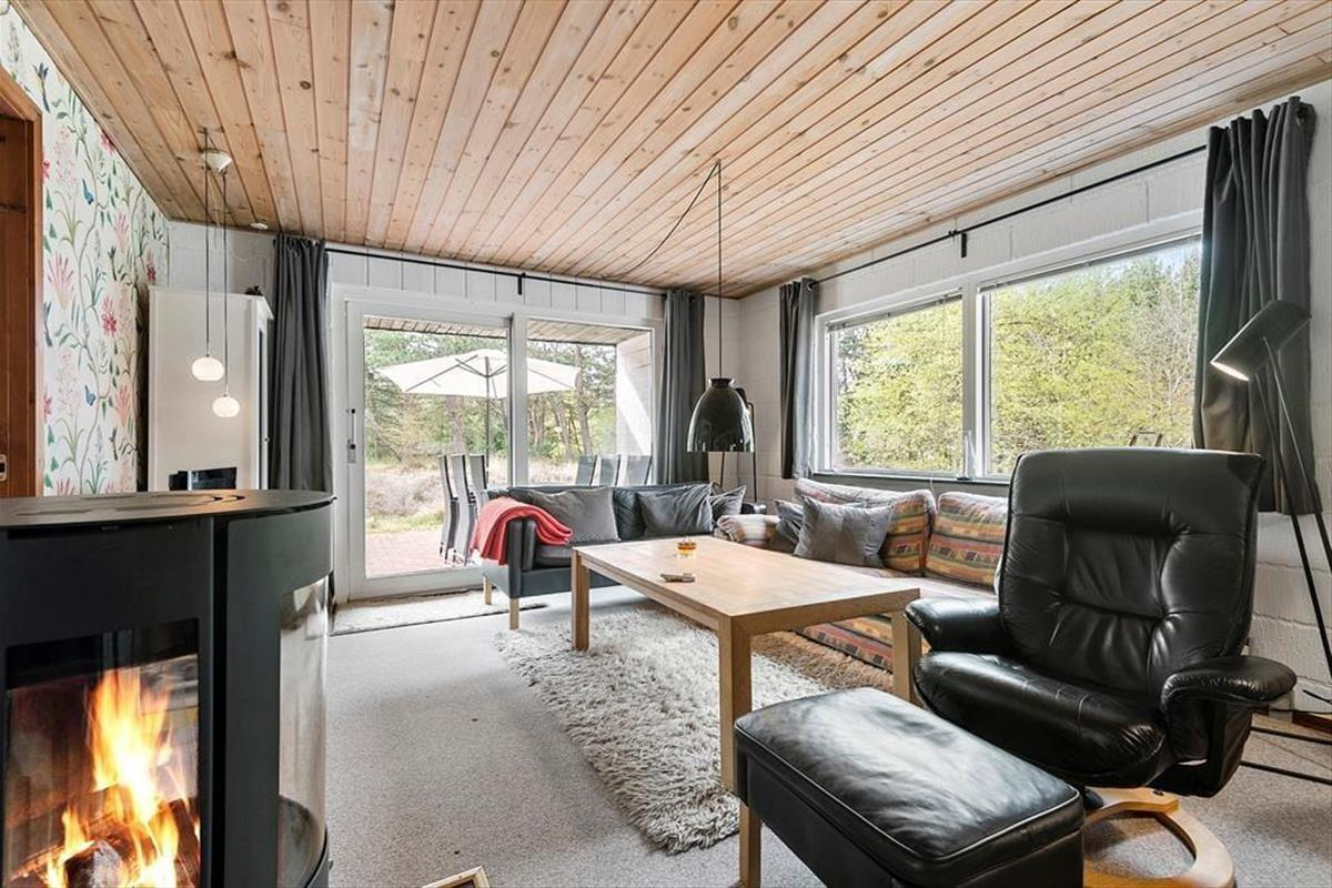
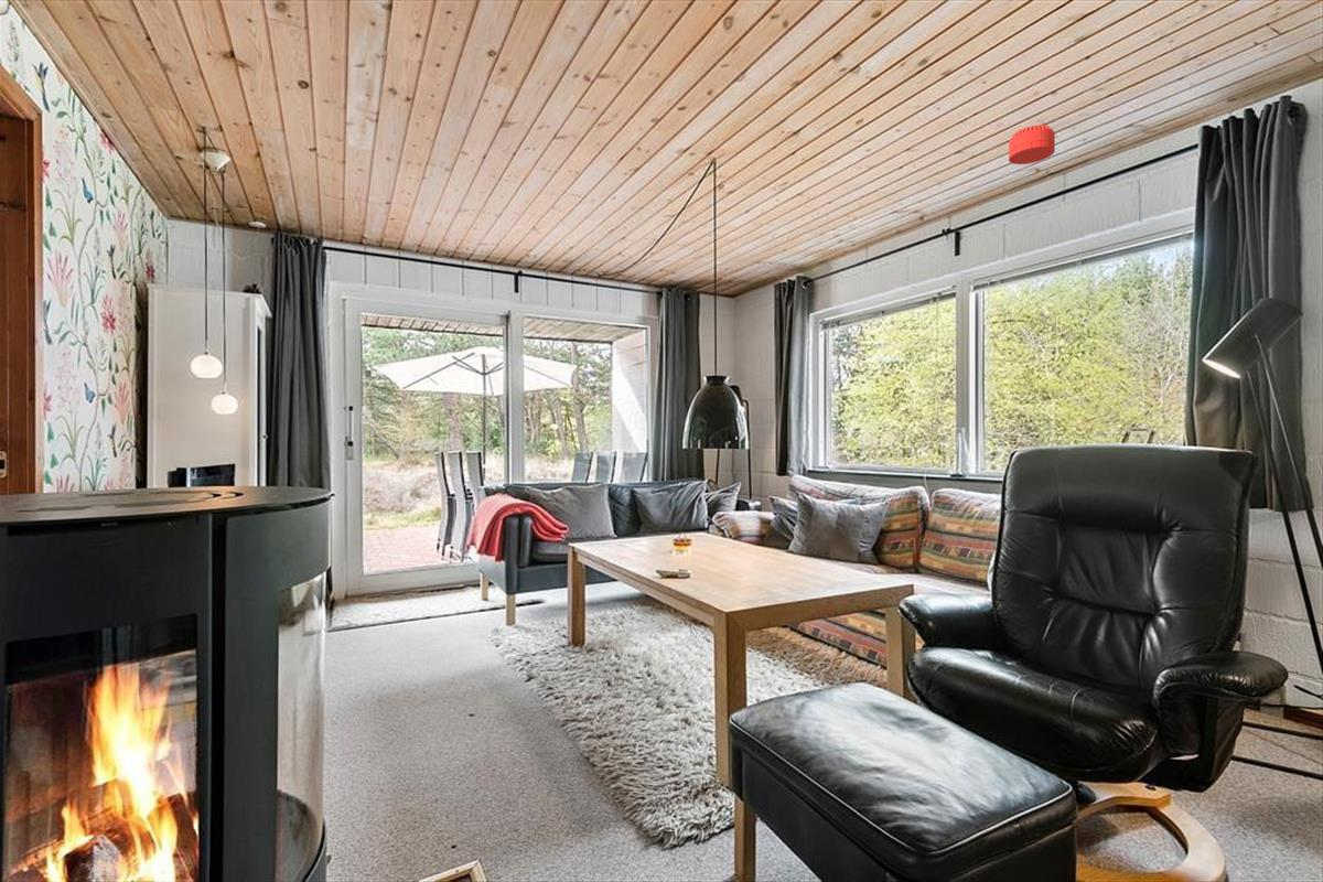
+ smoke detector (1031, 143)
